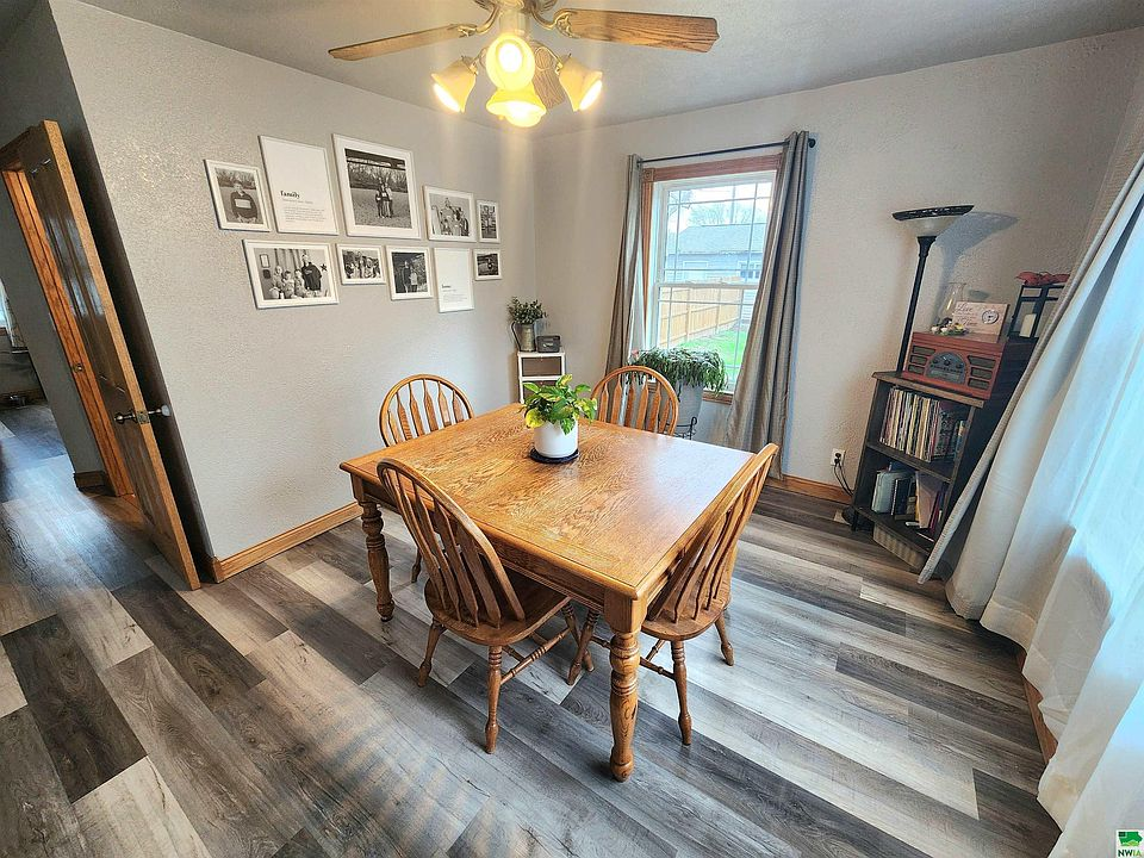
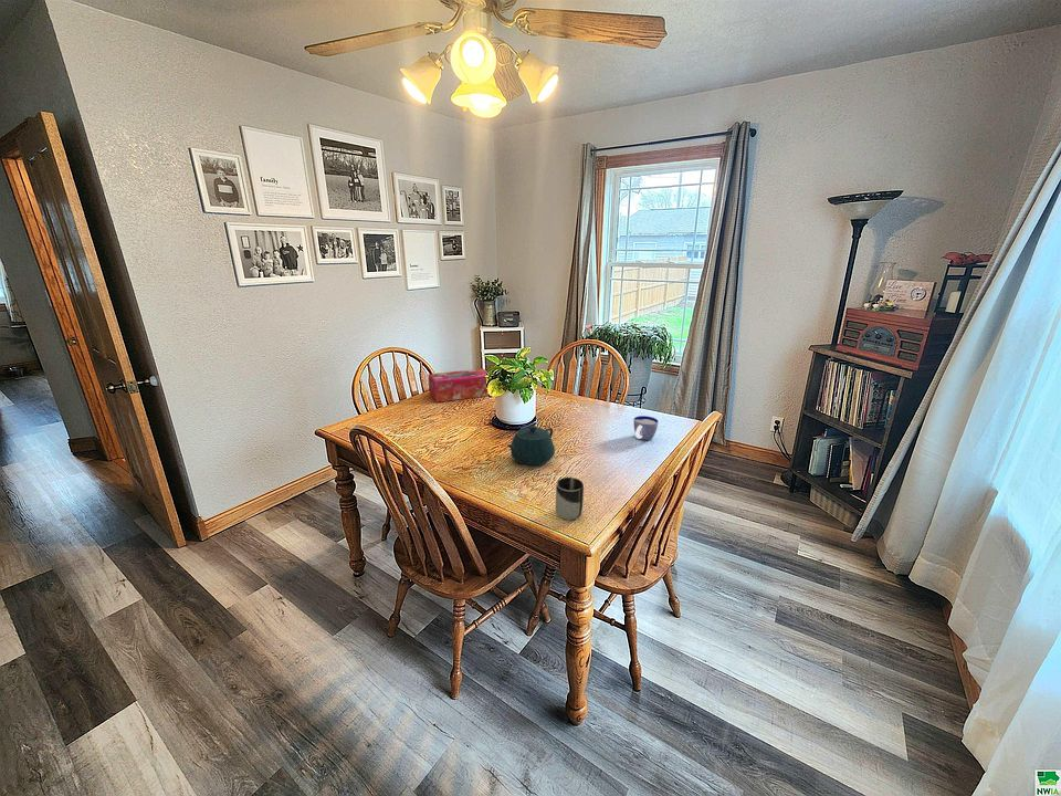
+ teapot (530, 443)
+ cup (643, 429)
+ cup (571, 495)
+ tissue box (461, 384)
